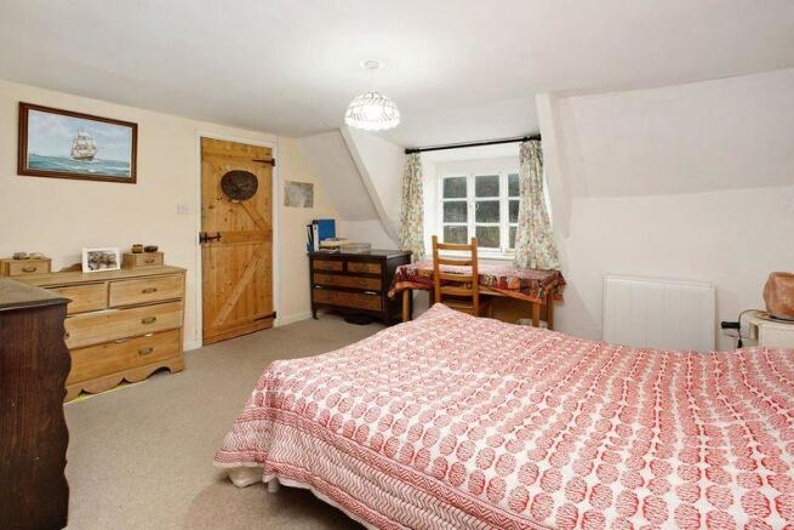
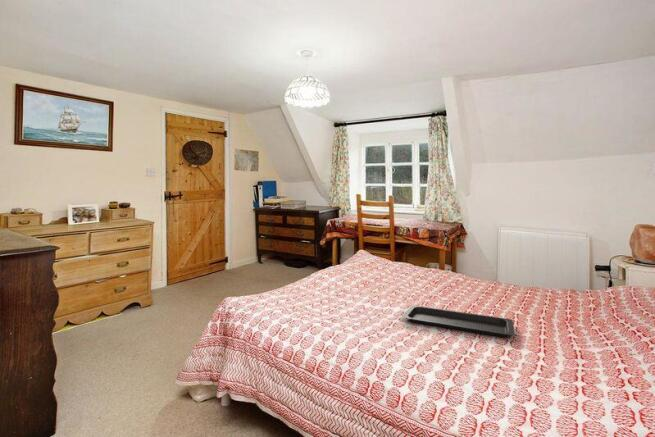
+ serving tray (456, 320)
